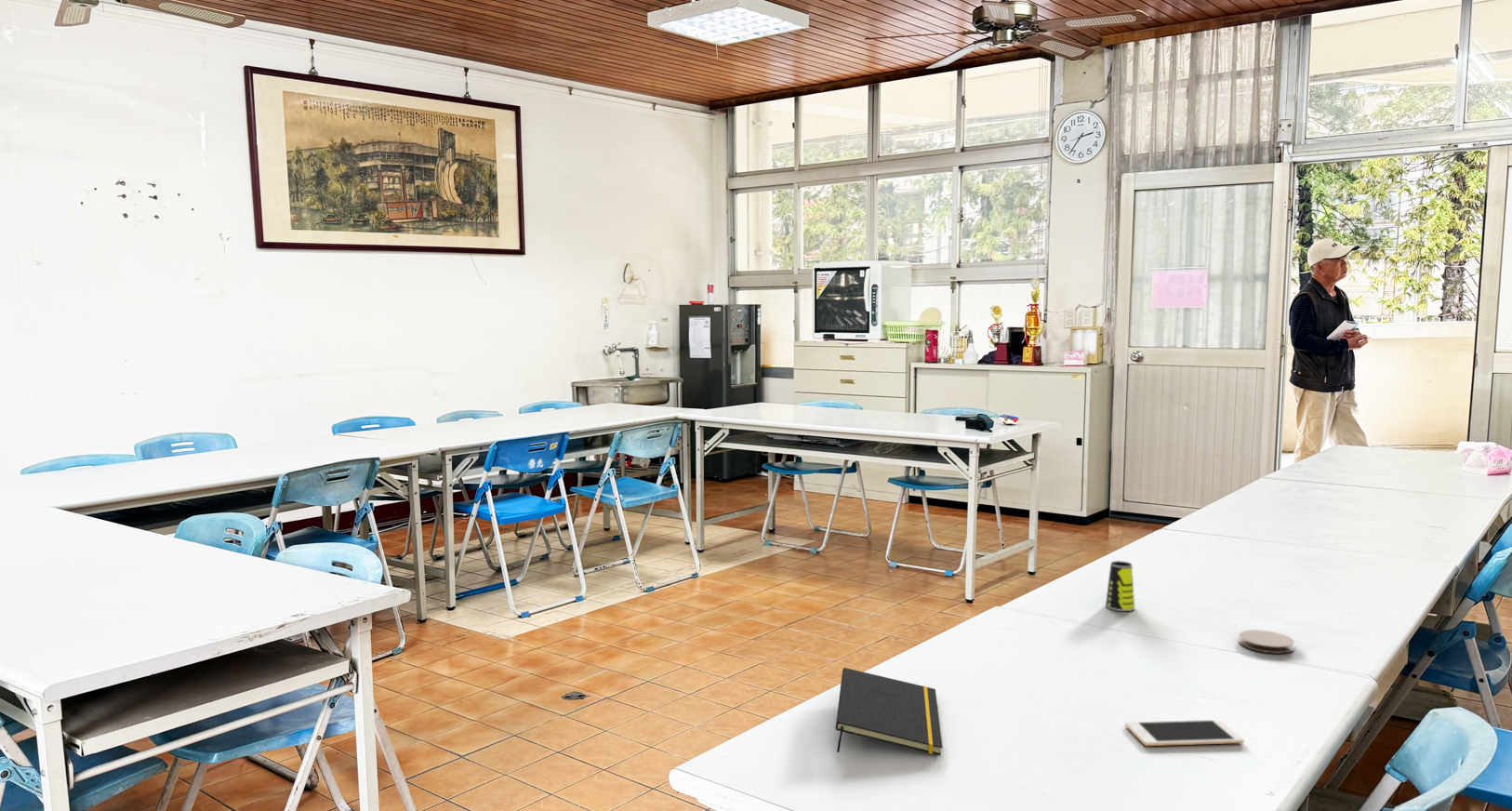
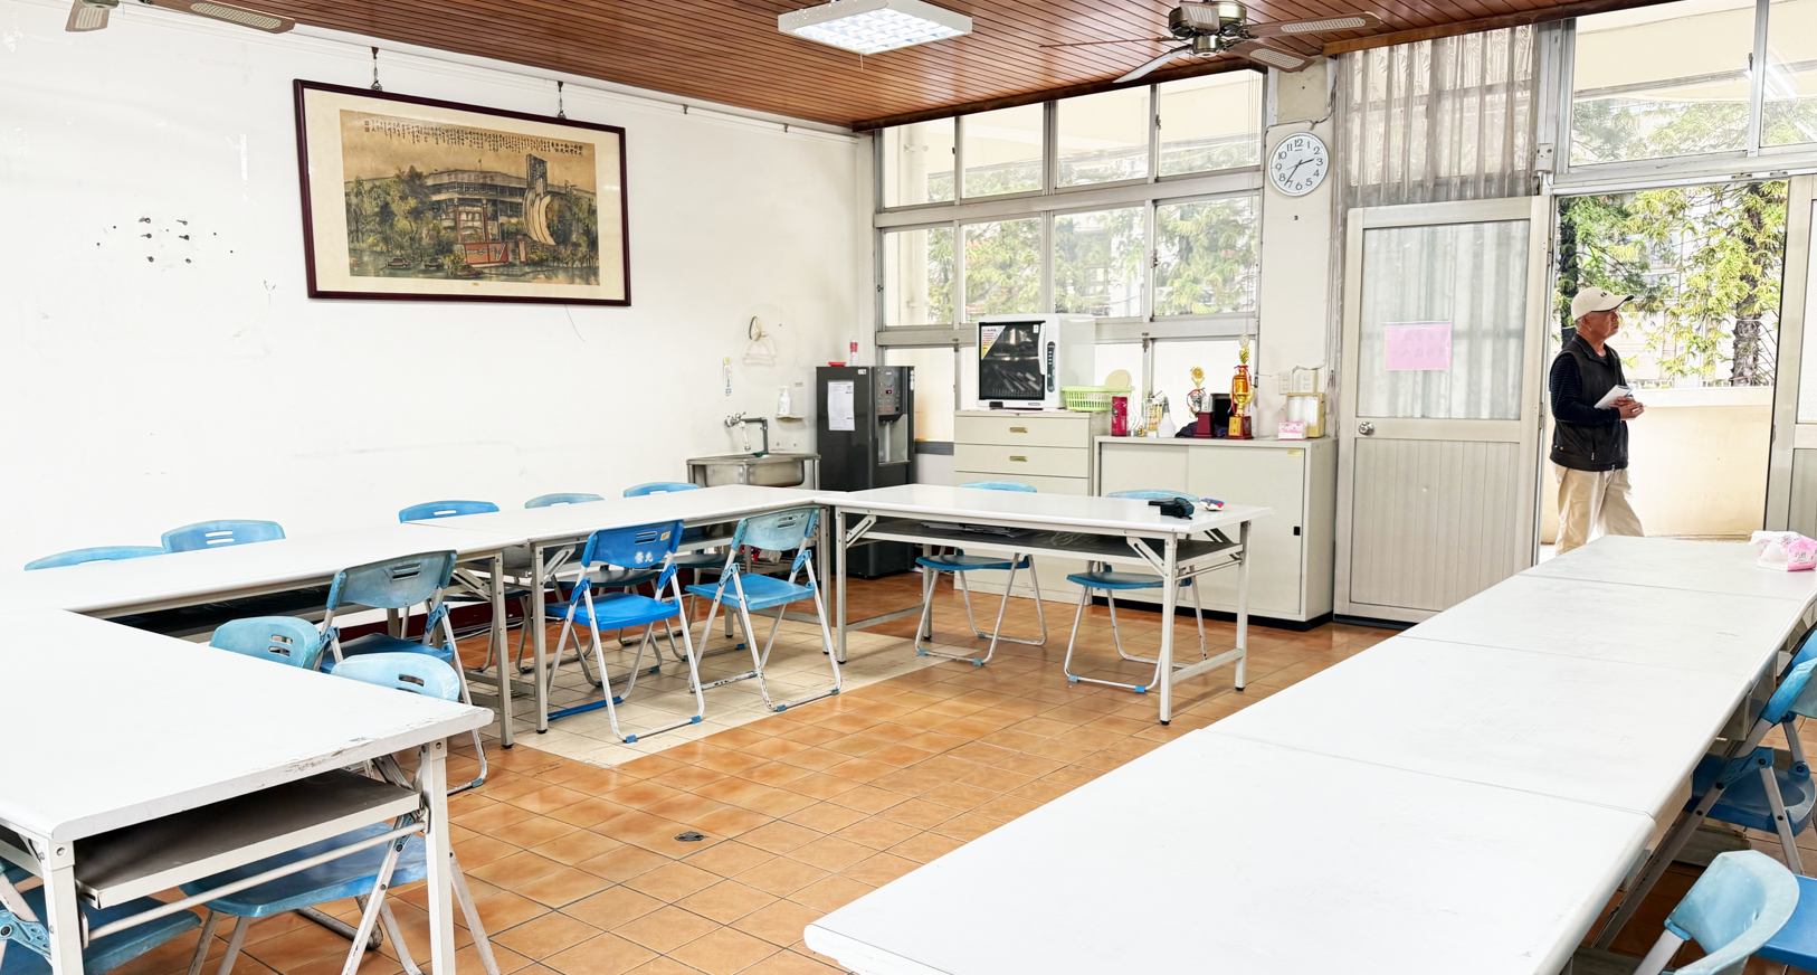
- cup (1121, 585)
- coaster (1266, 641)
- notepad (888, 708)
- cell phone (1183, 732)
